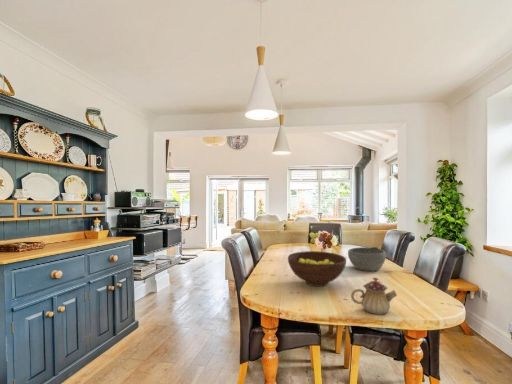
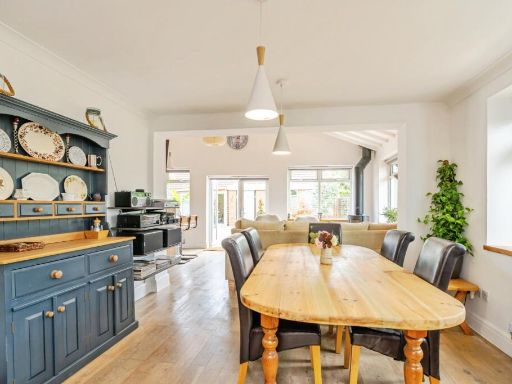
- teapot (373, 293)
- fruit bowl (316, 270)
- bowl (366, 258)
